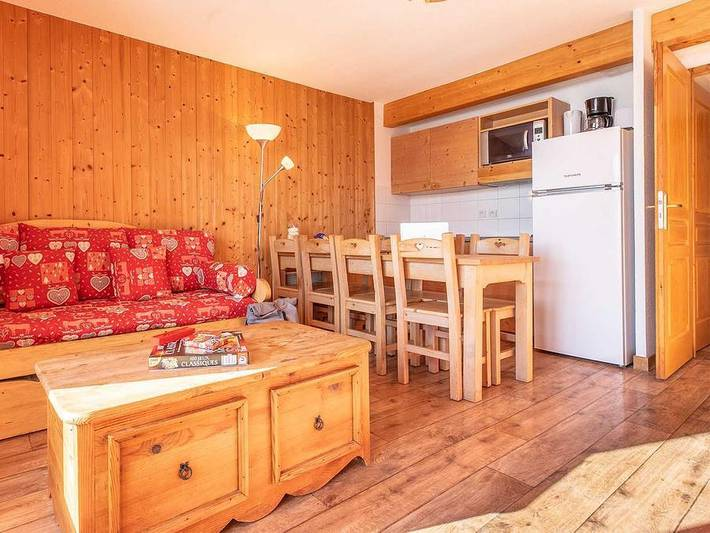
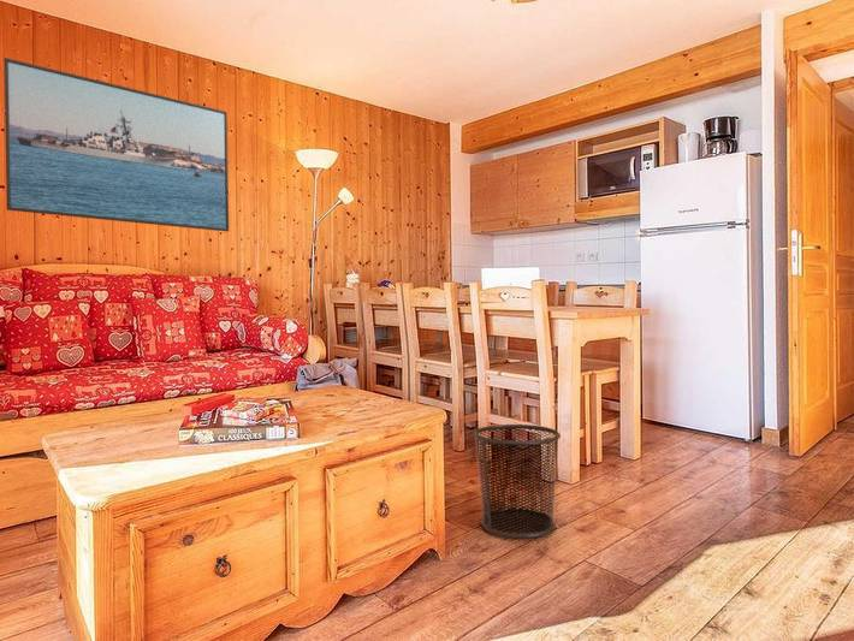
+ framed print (129, 155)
+ waste bin (516, 477)
